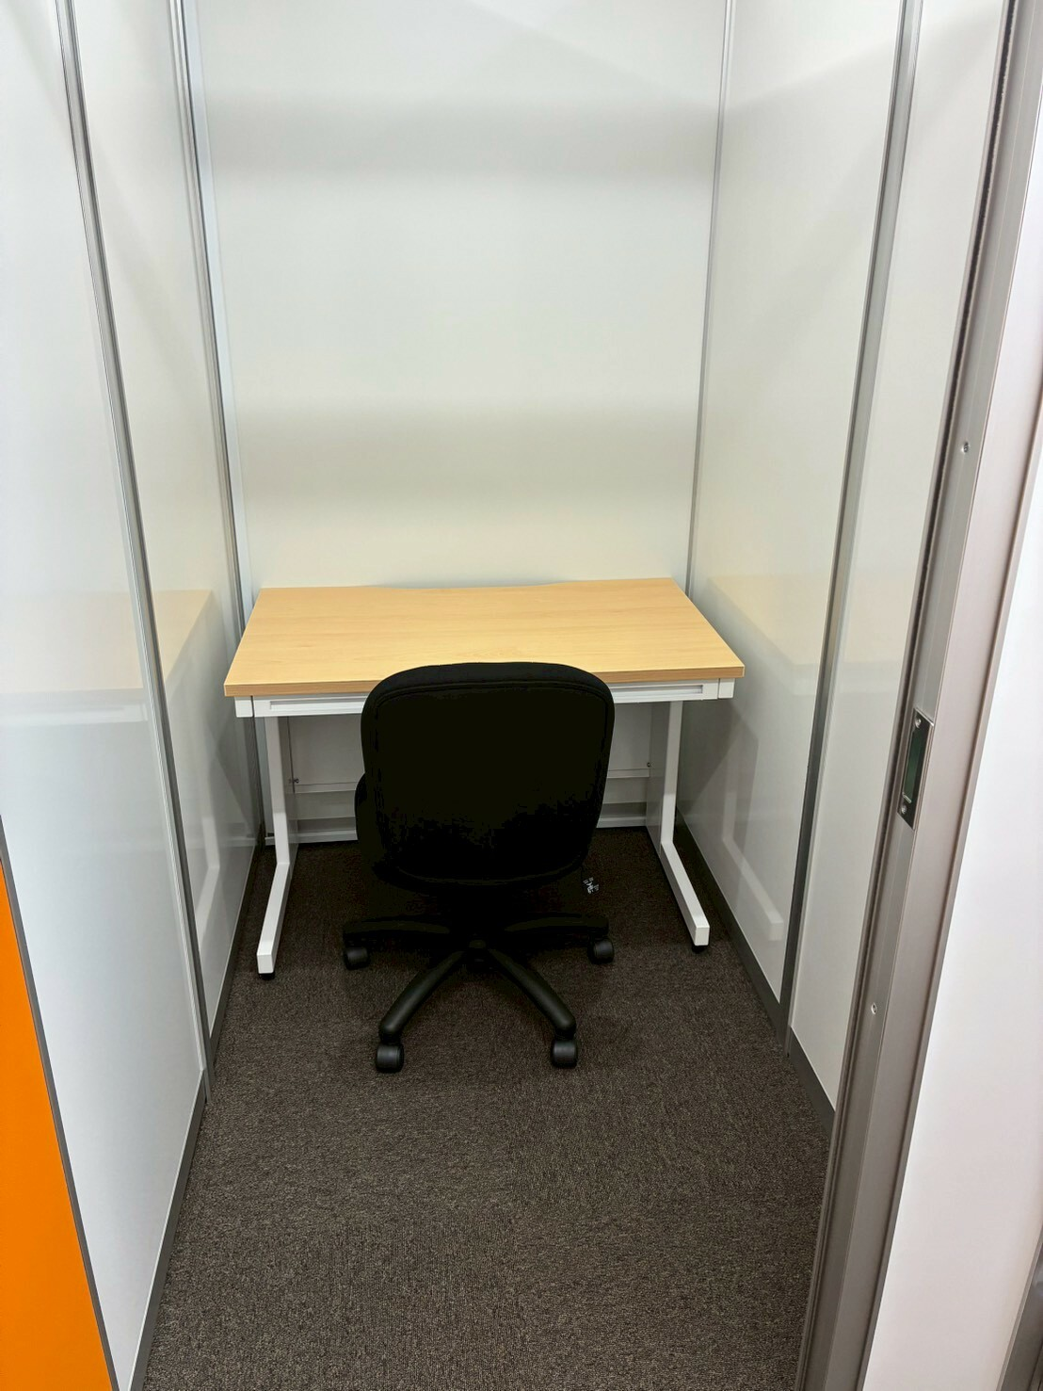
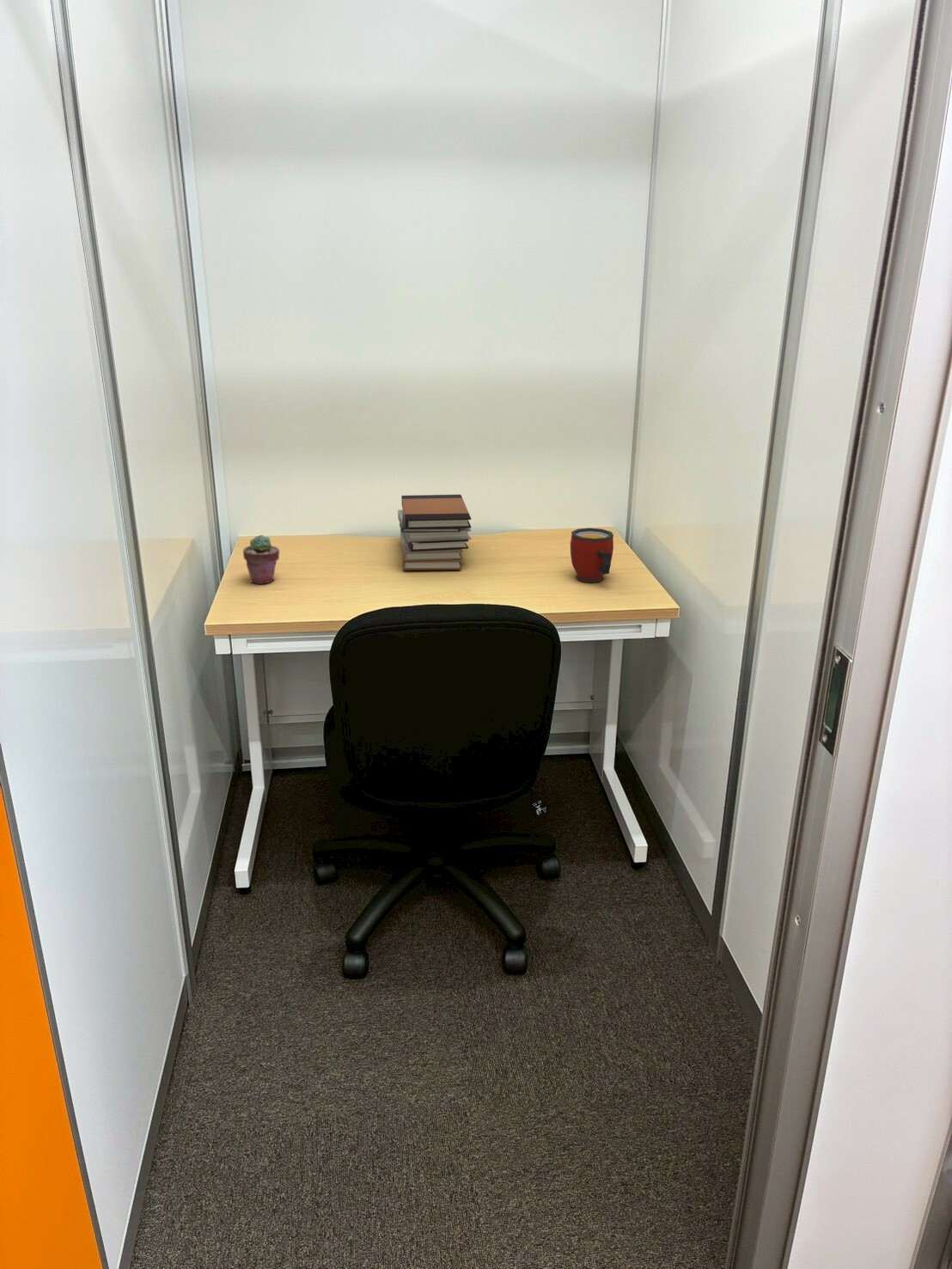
+ mug (591, 558)
+ potted succulent (261, 558)
+ book stack (433, 530)
